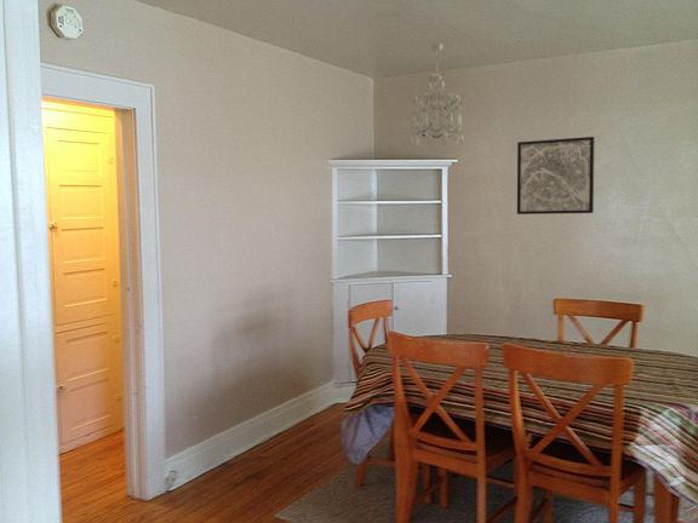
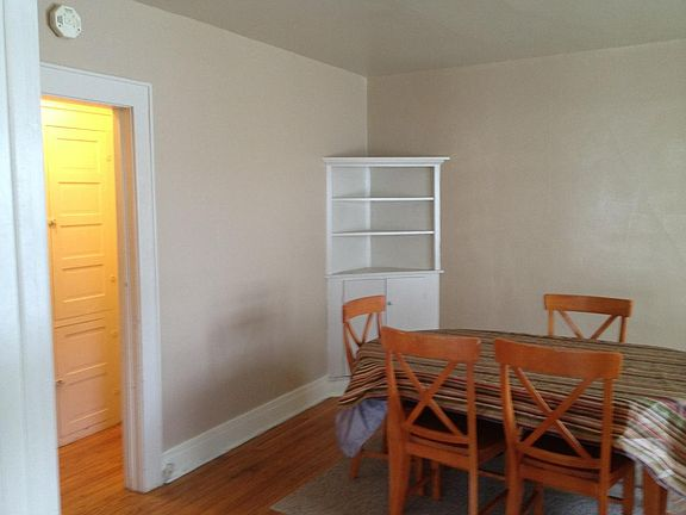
- wall art (554, 177)
- chandelier (436, 94)
